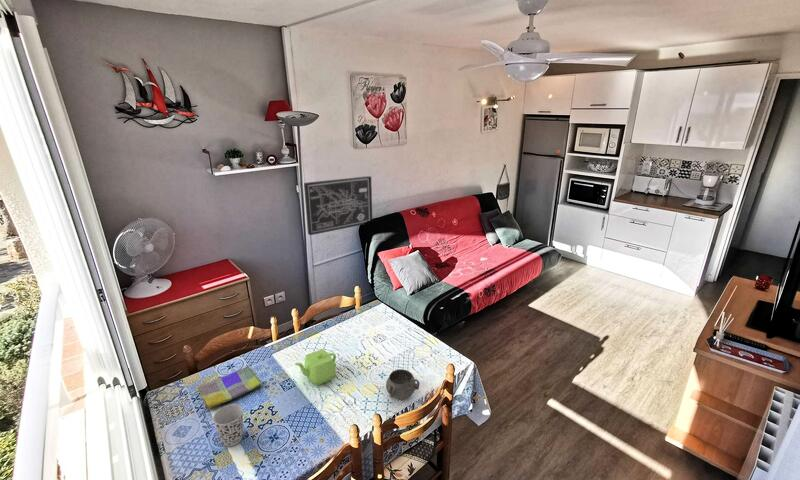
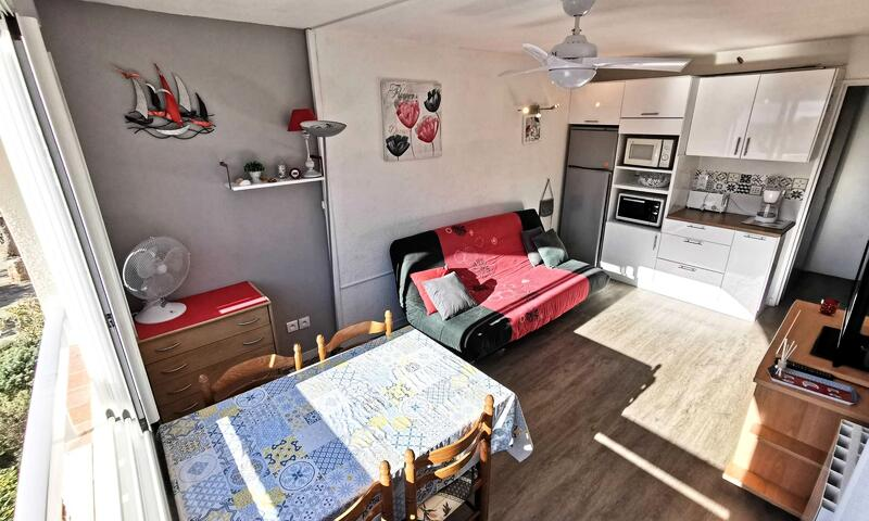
- wall art (340, 204)
- teapot (316, 366)
- dish towel (228, 386)
- decorative bowl (401, 386)
- cup (230, 426)
